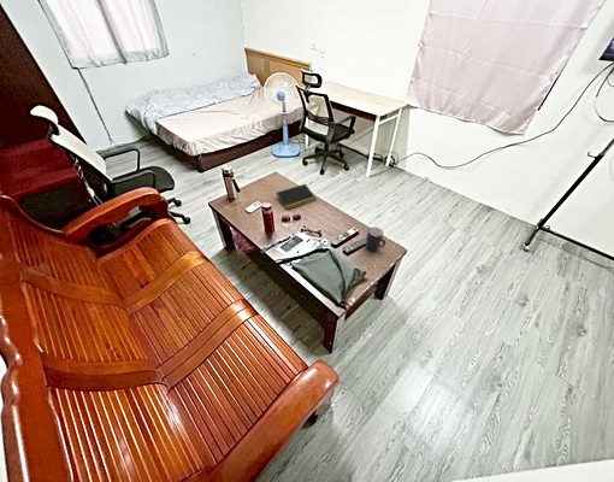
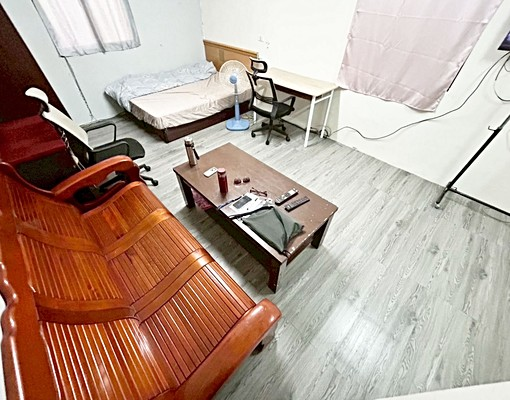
- notepad (296, 195)
- mug (376, 240)
